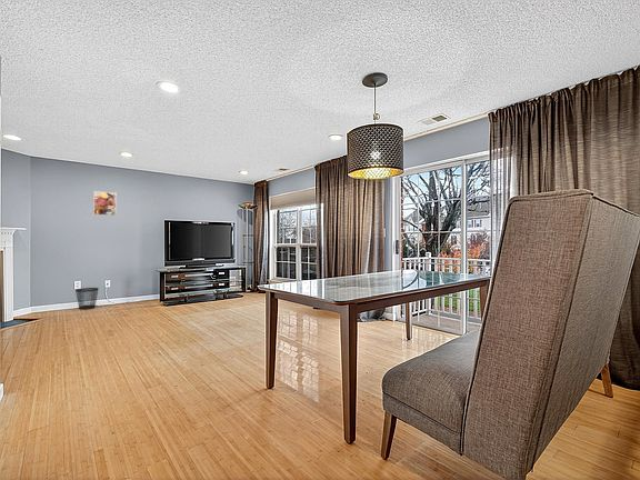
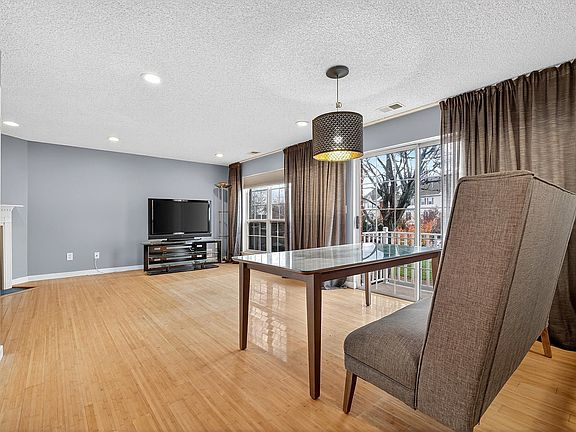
- wastebasket (87, 298)
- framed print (104, 203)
